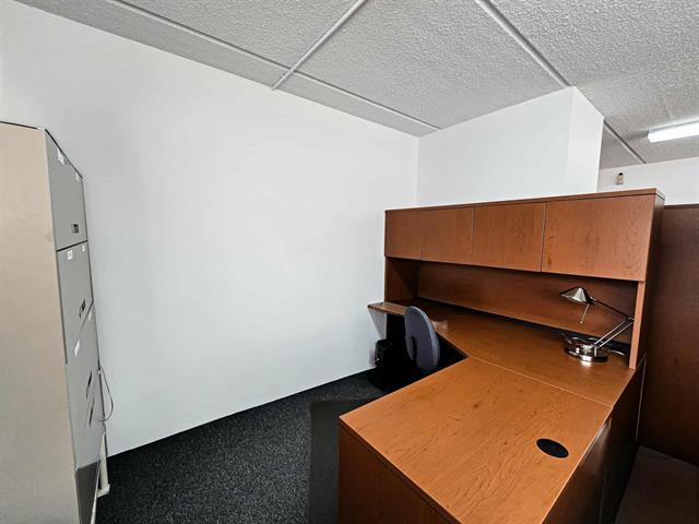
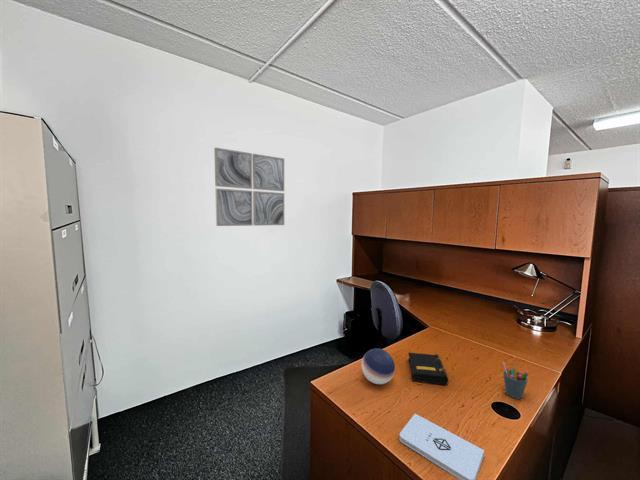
+ speaker (378, 365)
+ notepad (439, 445)
+ book (426, 364)
+ pen holder (514, 379)
+ wall art (253, 191)
